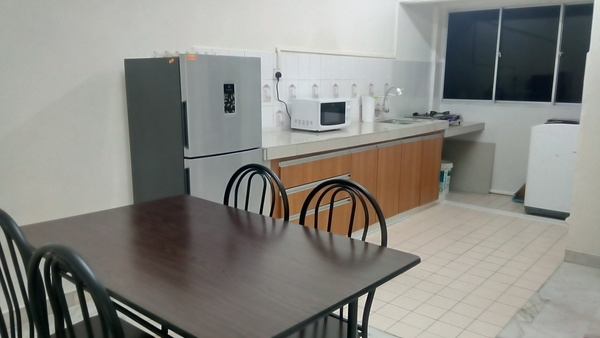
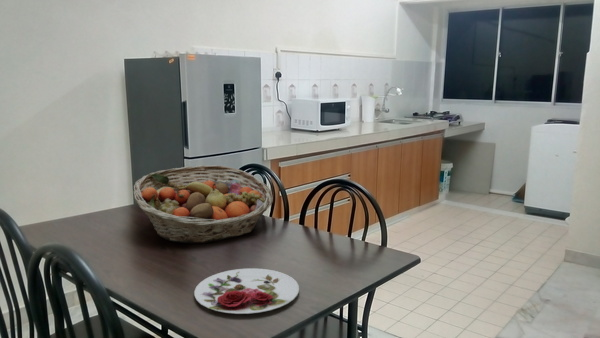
+ fruit basket (205, 201)
+ plate (247, 287)
